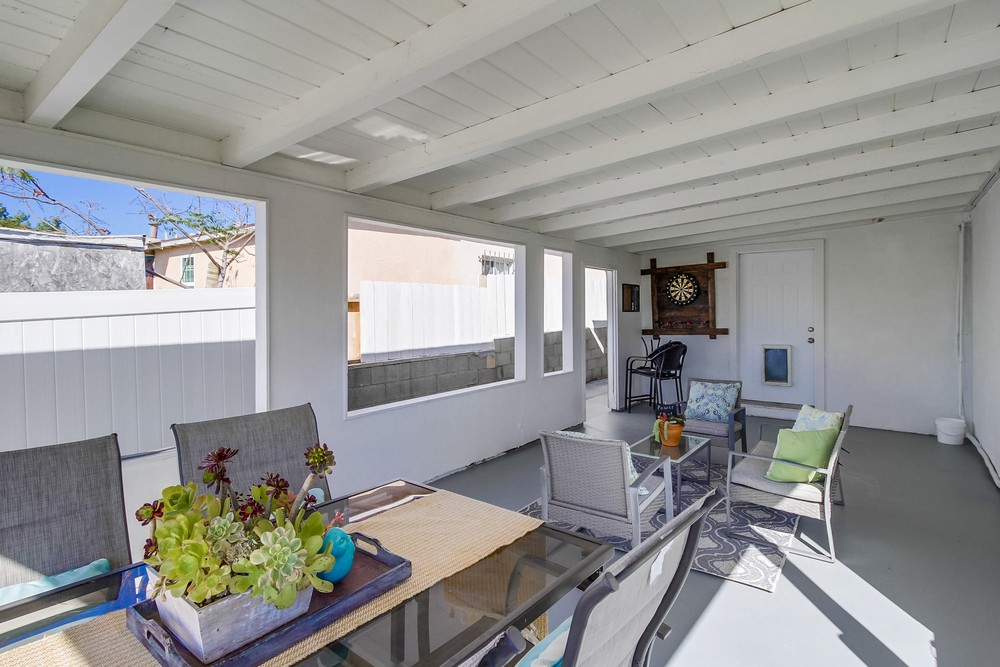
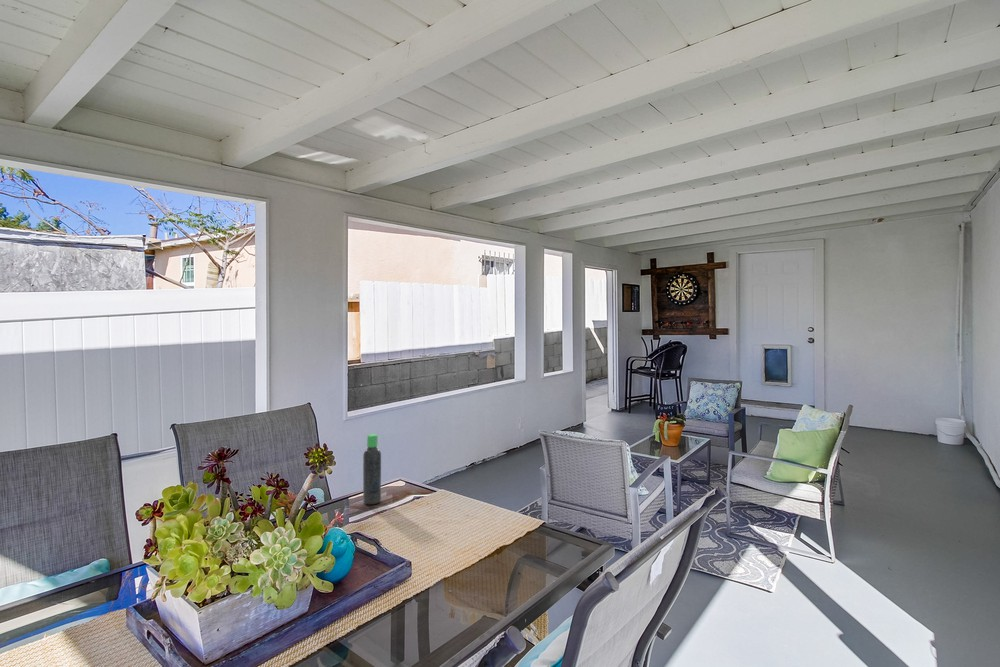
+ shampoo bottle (372, 468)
